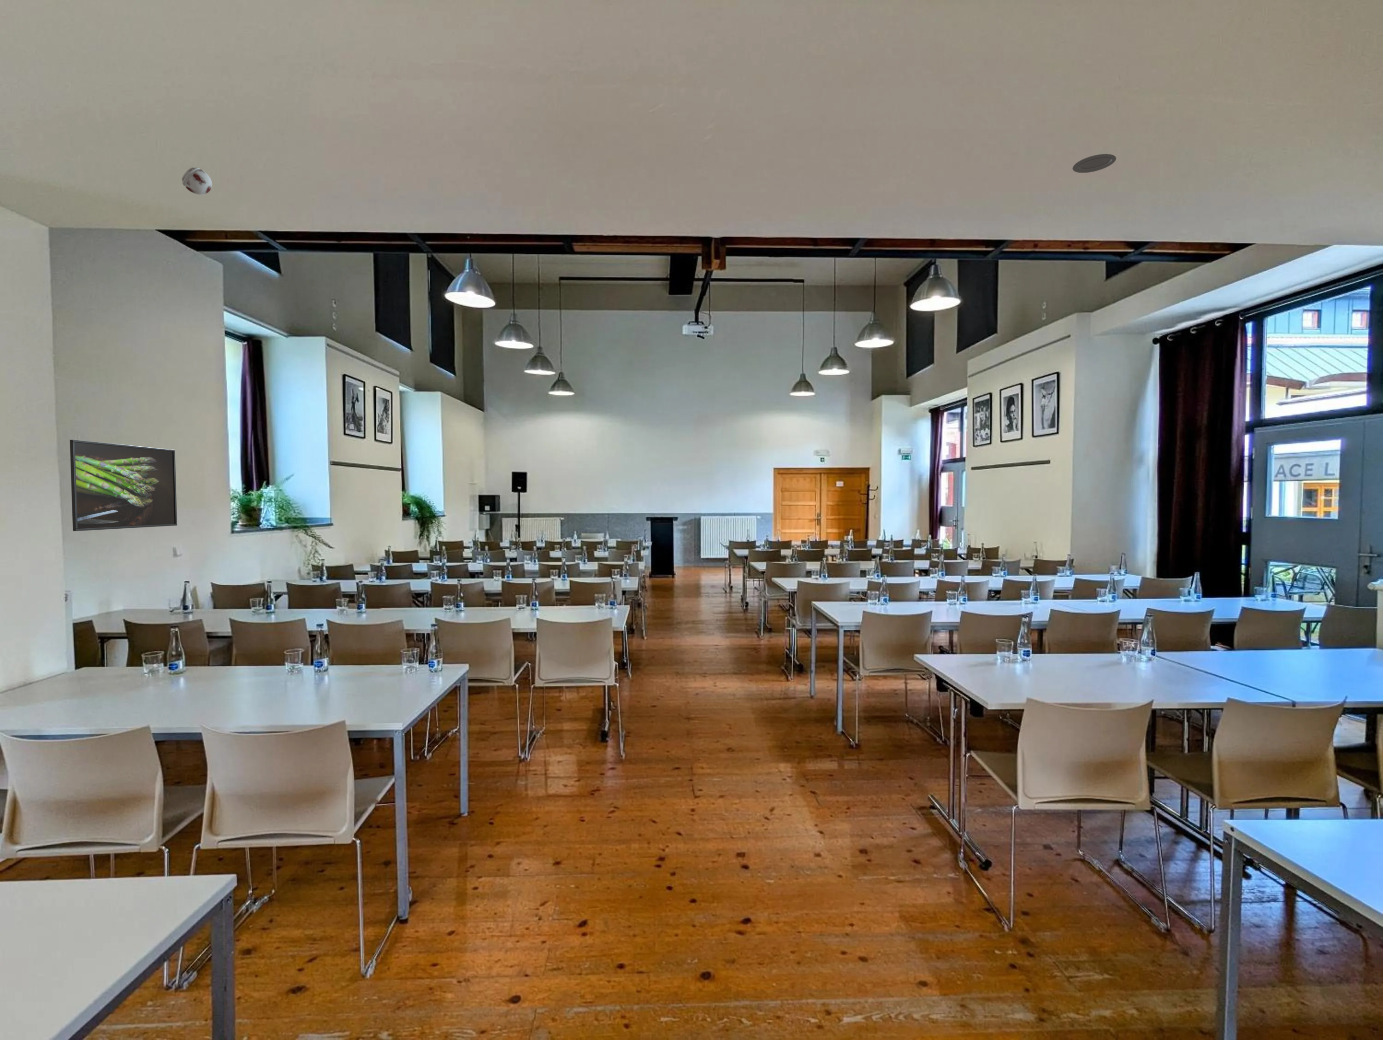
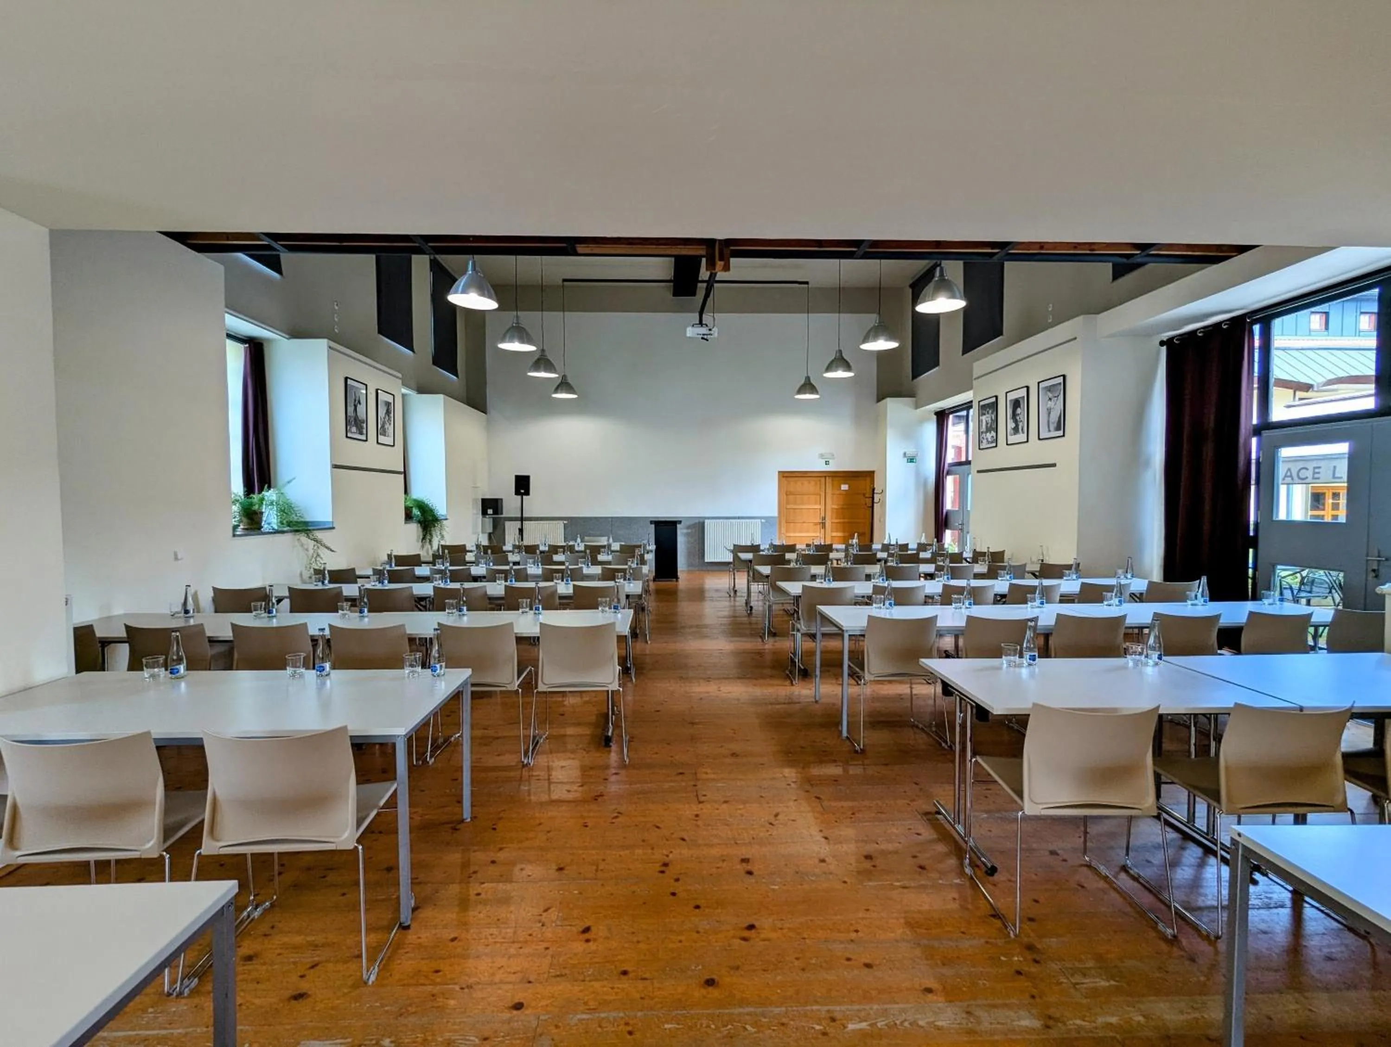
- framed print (129, 486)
- smoke detector (197, 180)
- recessed light (1094, 162)
